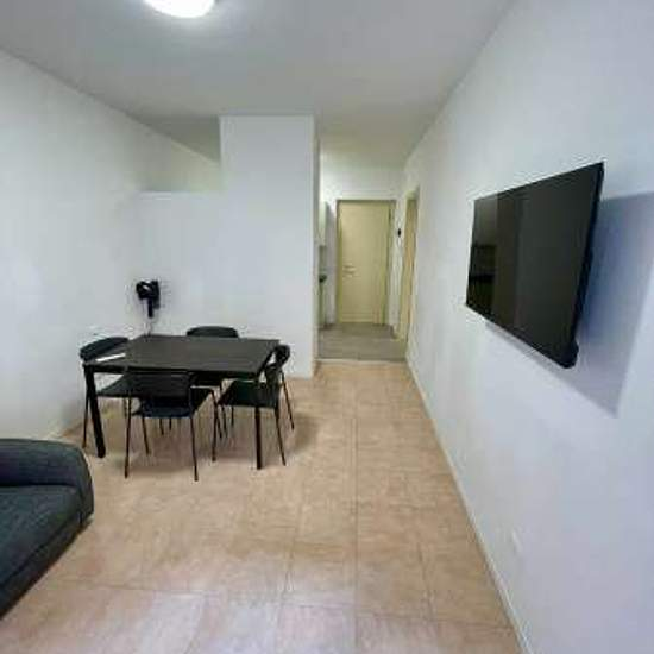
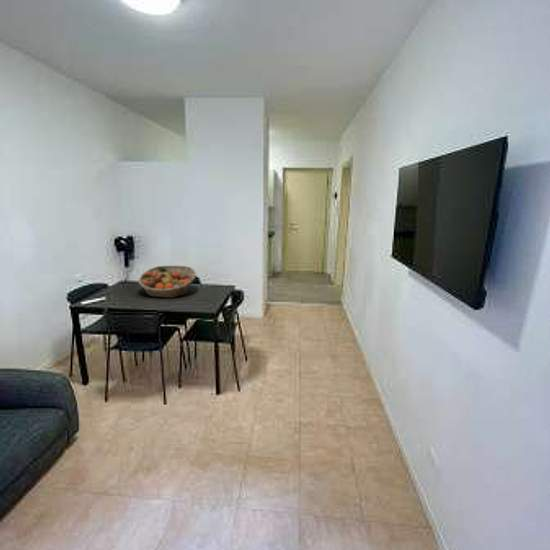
+ fruit basket (167, 281)
